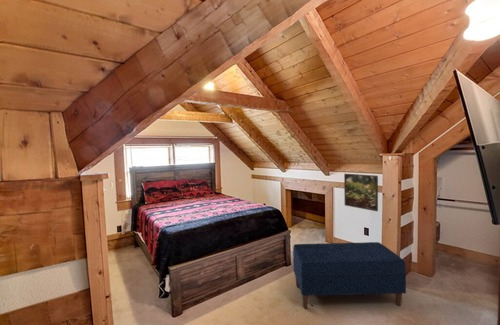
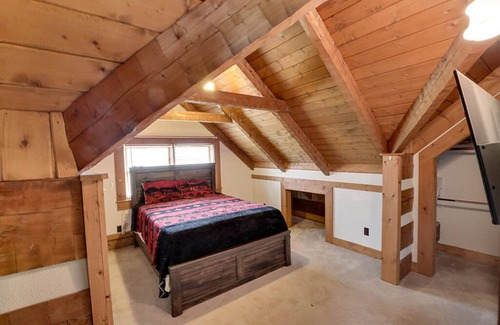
- bench (344, 273)
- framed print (360, 191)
